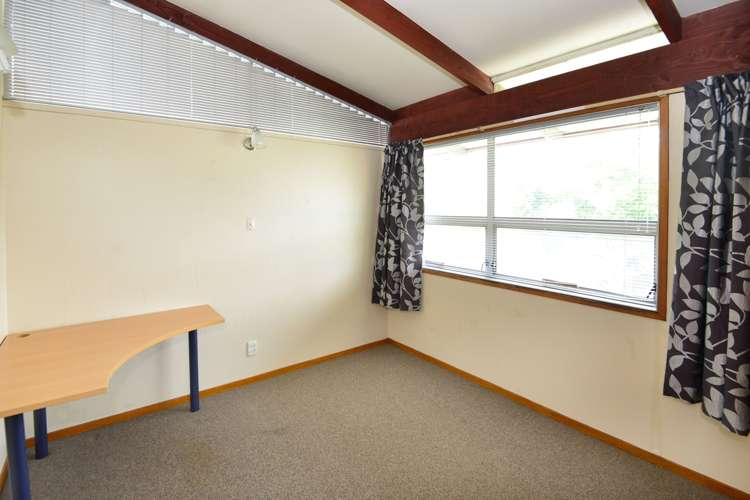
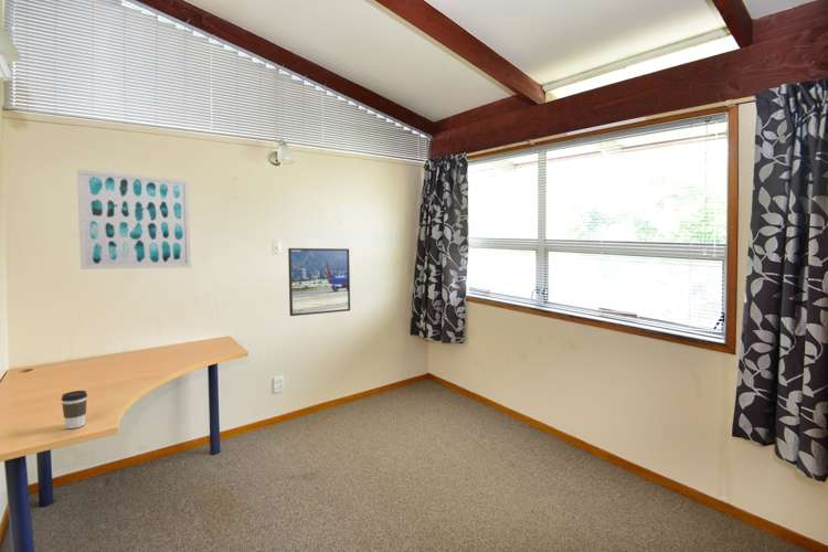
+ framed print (320, 280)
+ coffee cup (74, 408)
+ wall art (137, 221)
